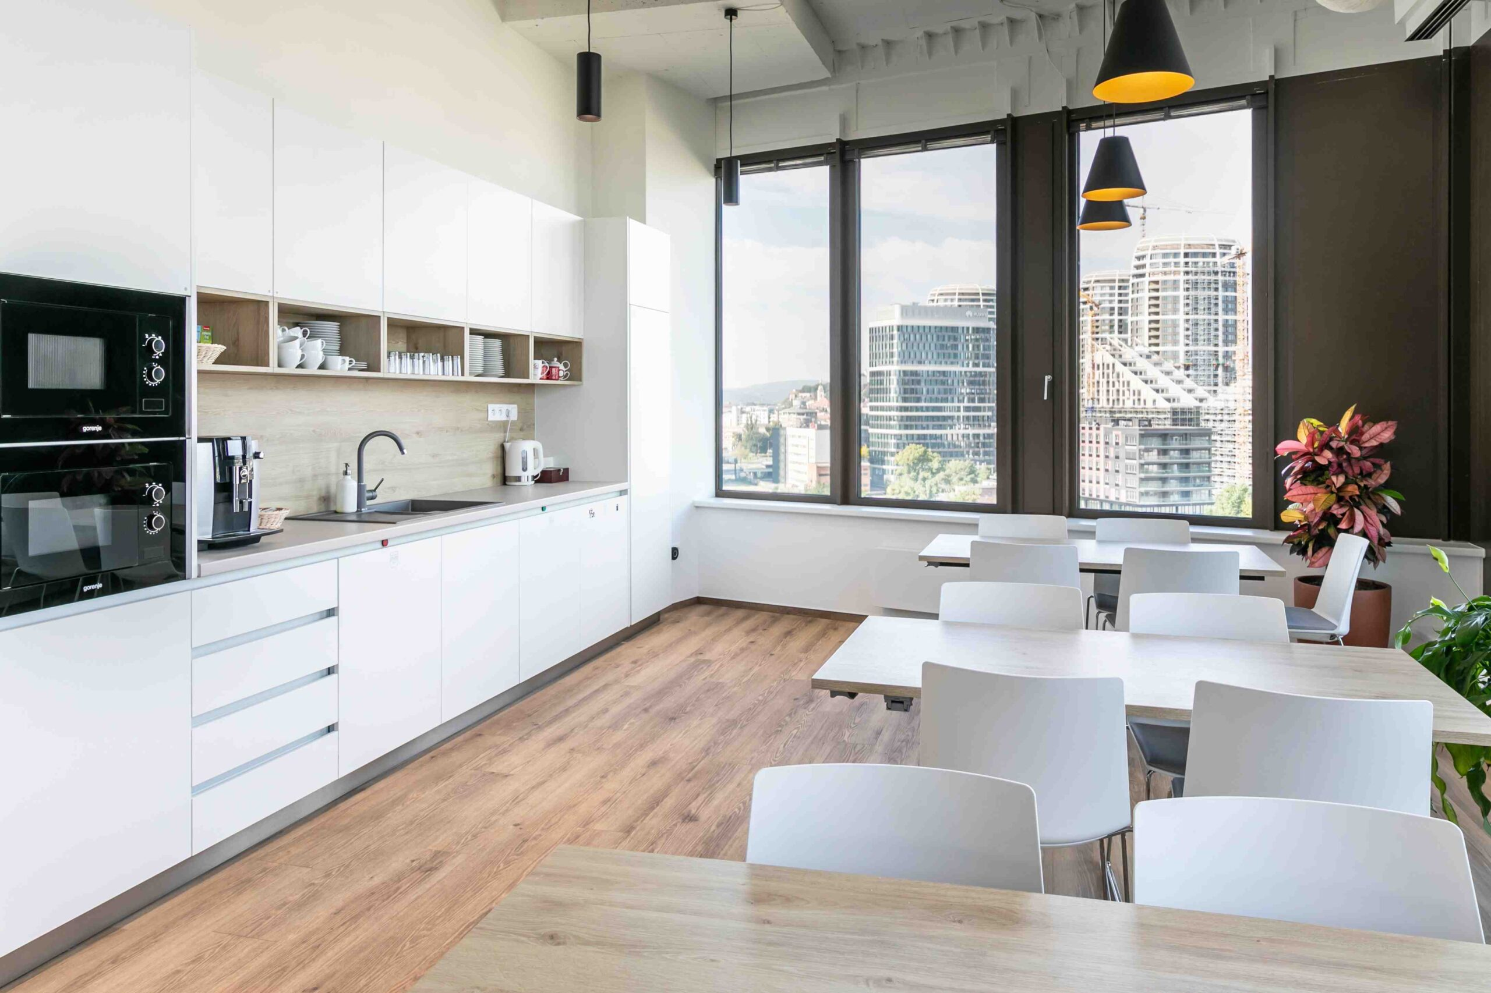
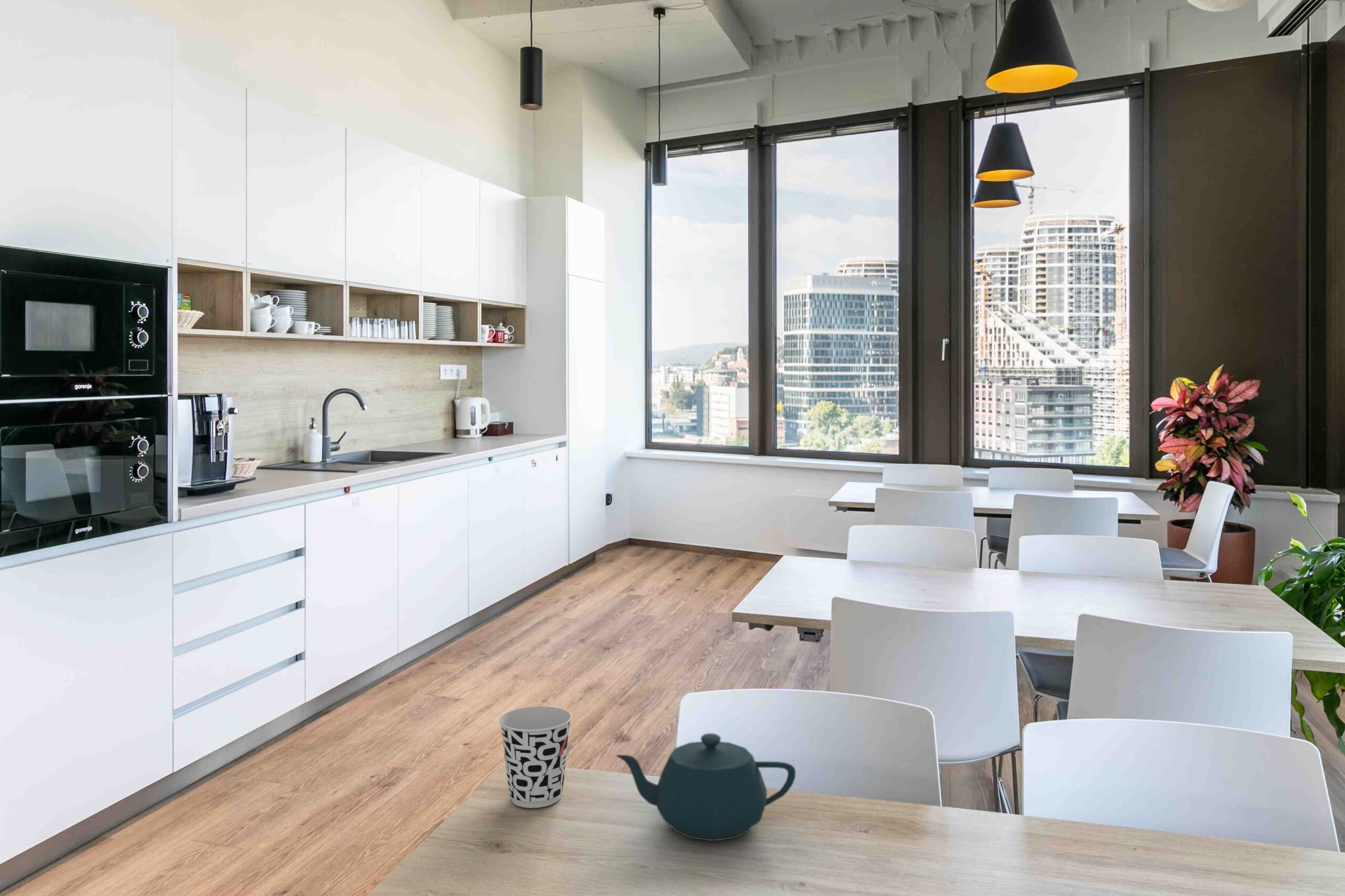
+ teapot (706, 780)
+ cup (536, 757)
